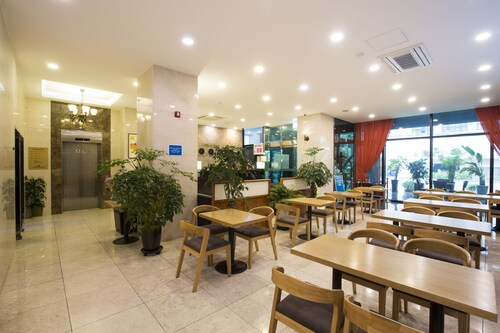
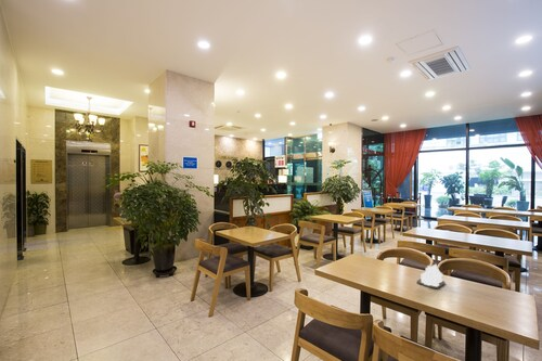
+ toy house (430, 274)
